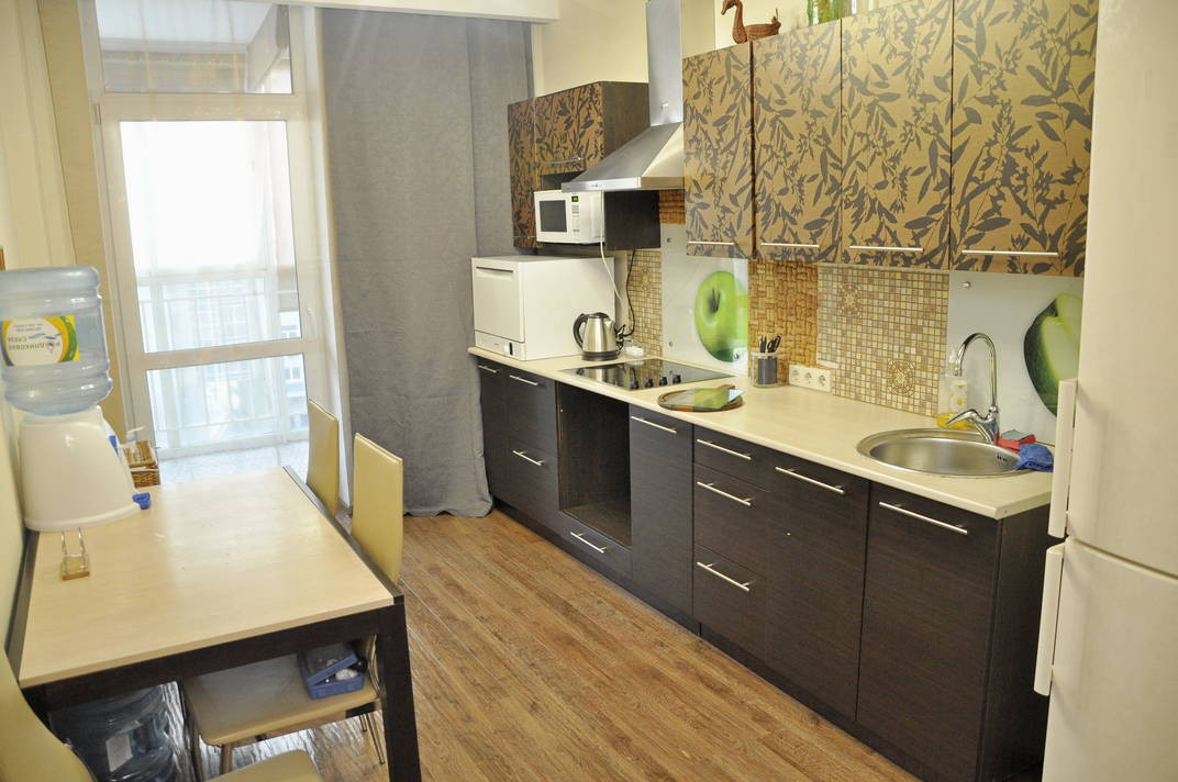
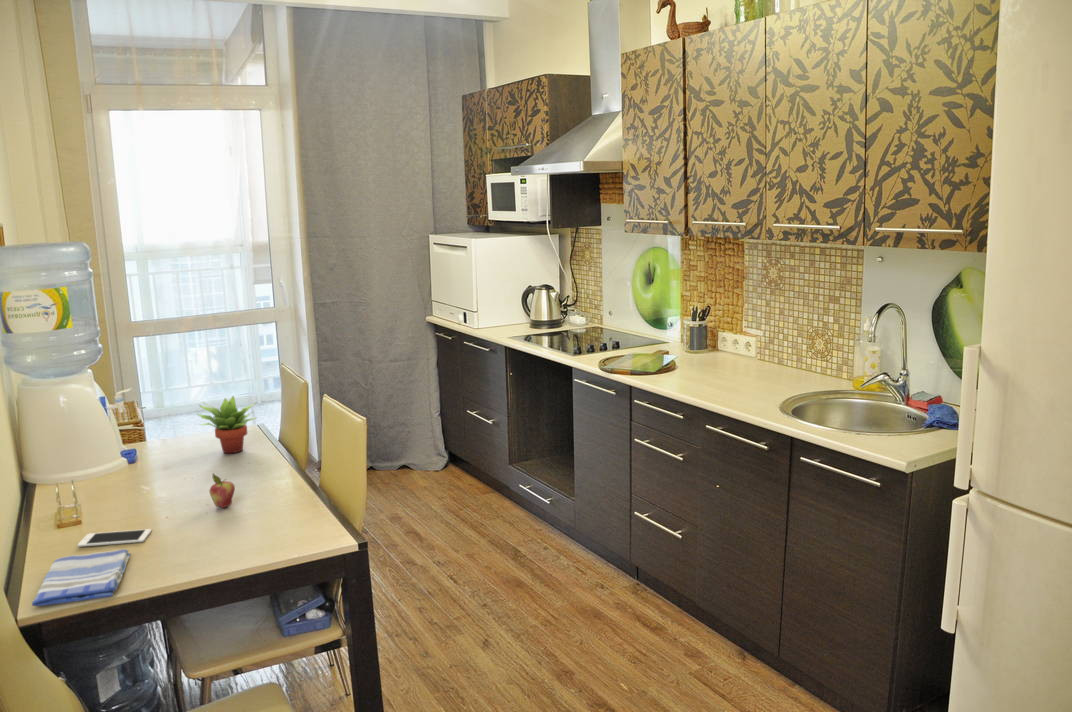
+ fruit (221, 489)
+ cell phone (115, 537)
+ succulent plant (228, 424)
+ dish towel (83, 575)
